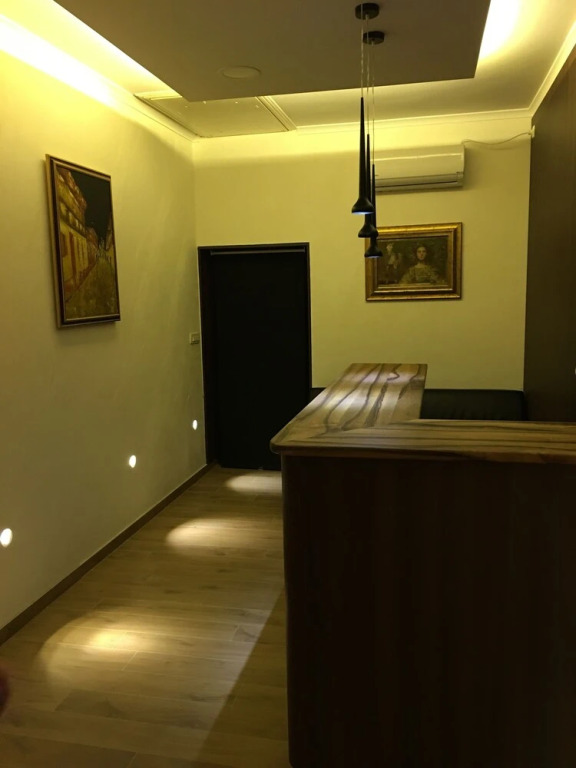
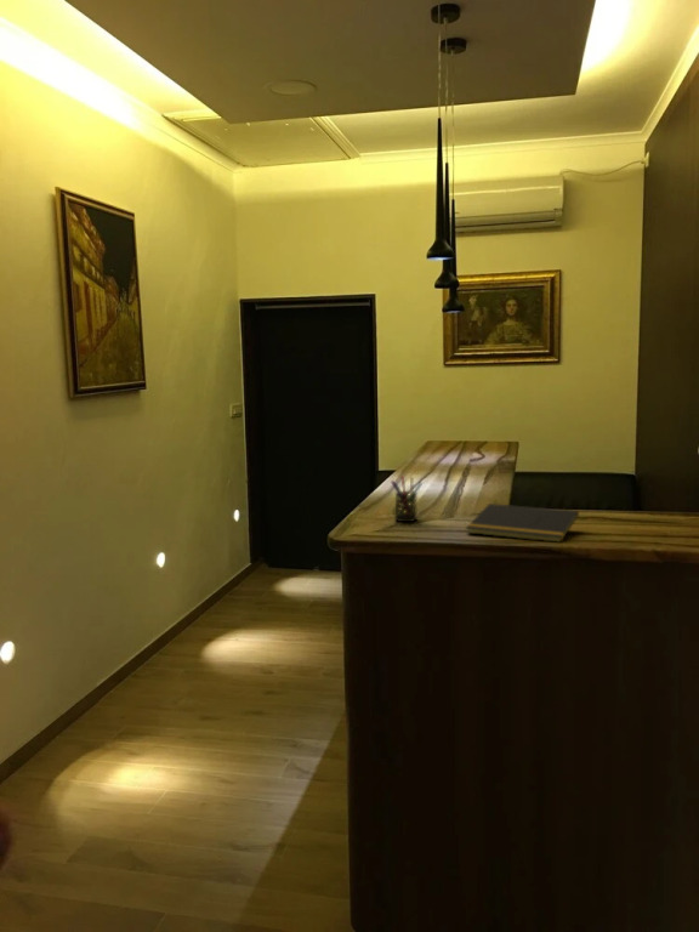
+ notepad (522, 521)
+ pen holder (408, 498)
